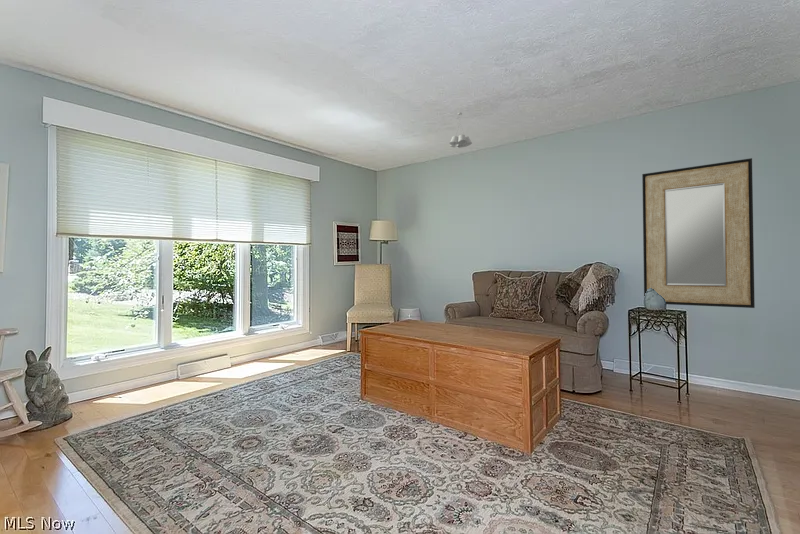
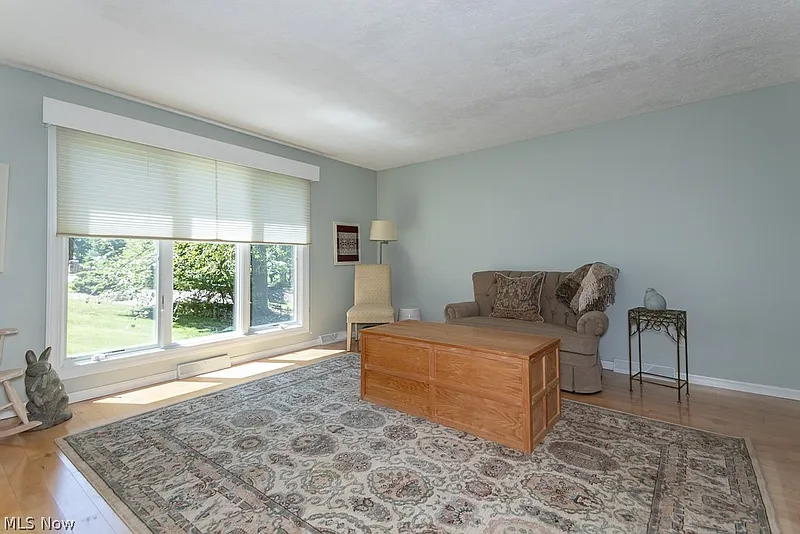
- ceiling light fixture (462, 129)
- home mirror (694, 236)
